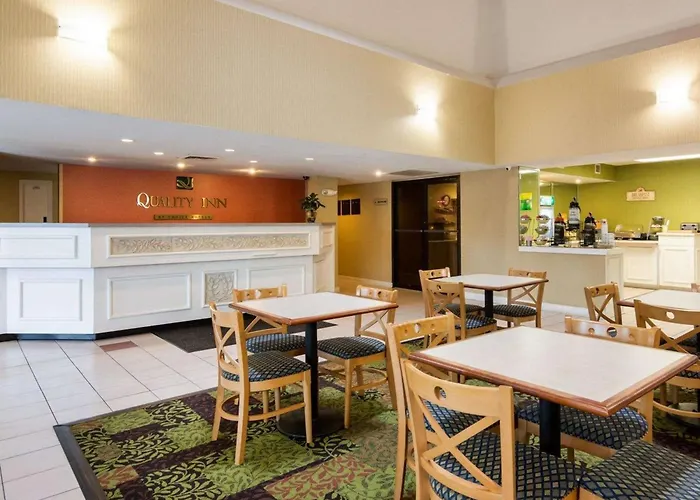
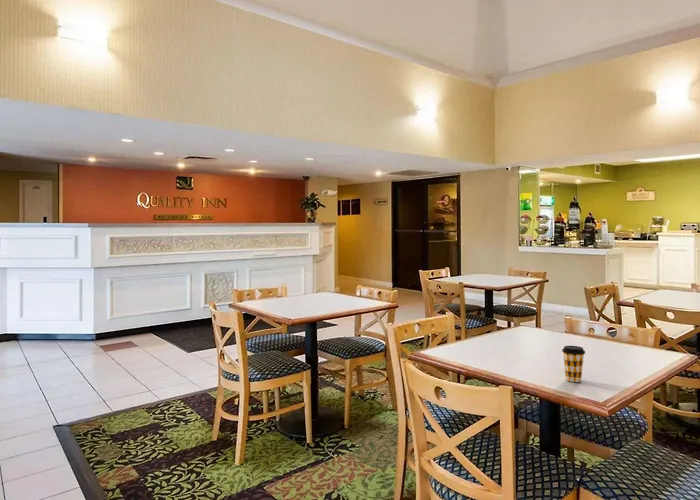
+ coffee cup (573, 363)
